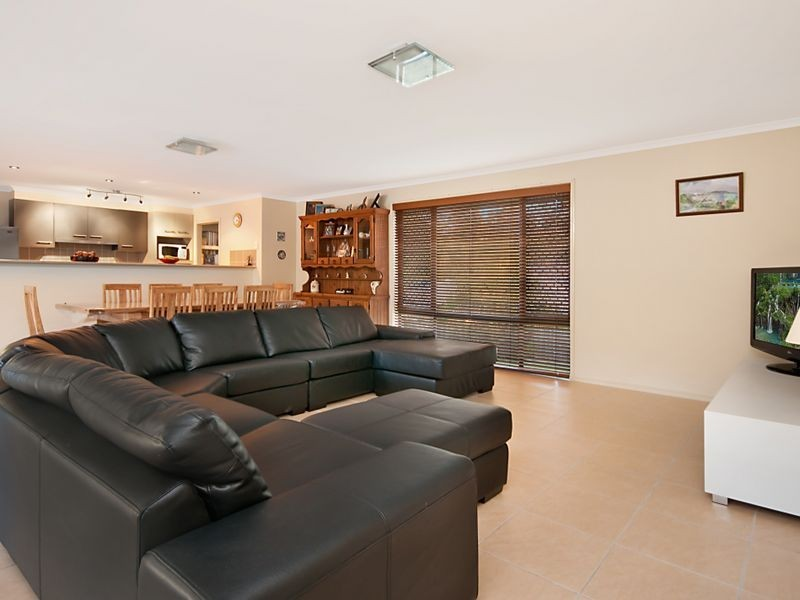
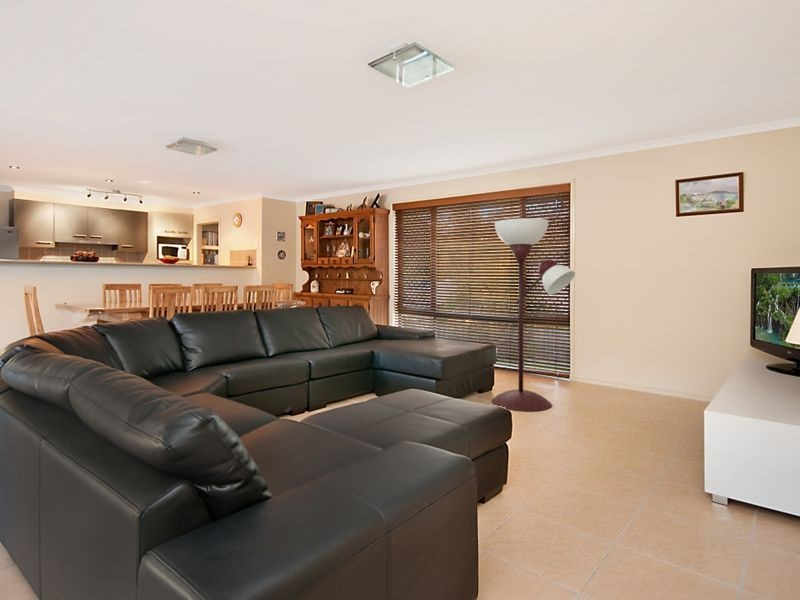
+ floor lamp (522, 313)
